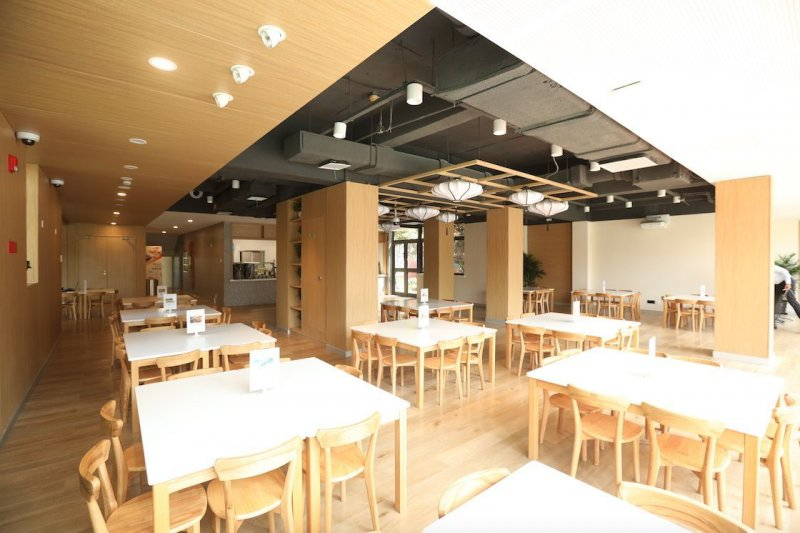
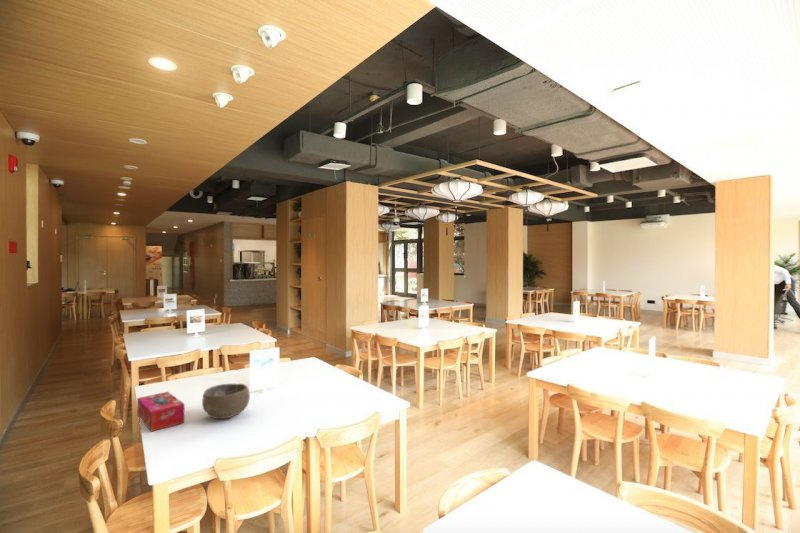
+ bowl (226, 402)
+ tissue box (160, 410)
